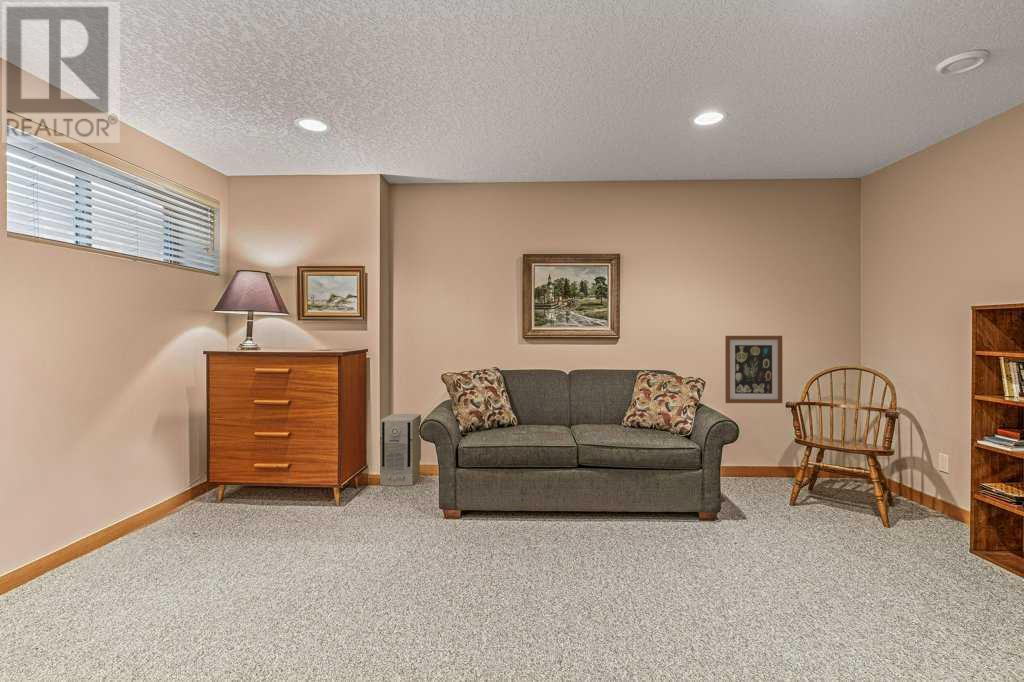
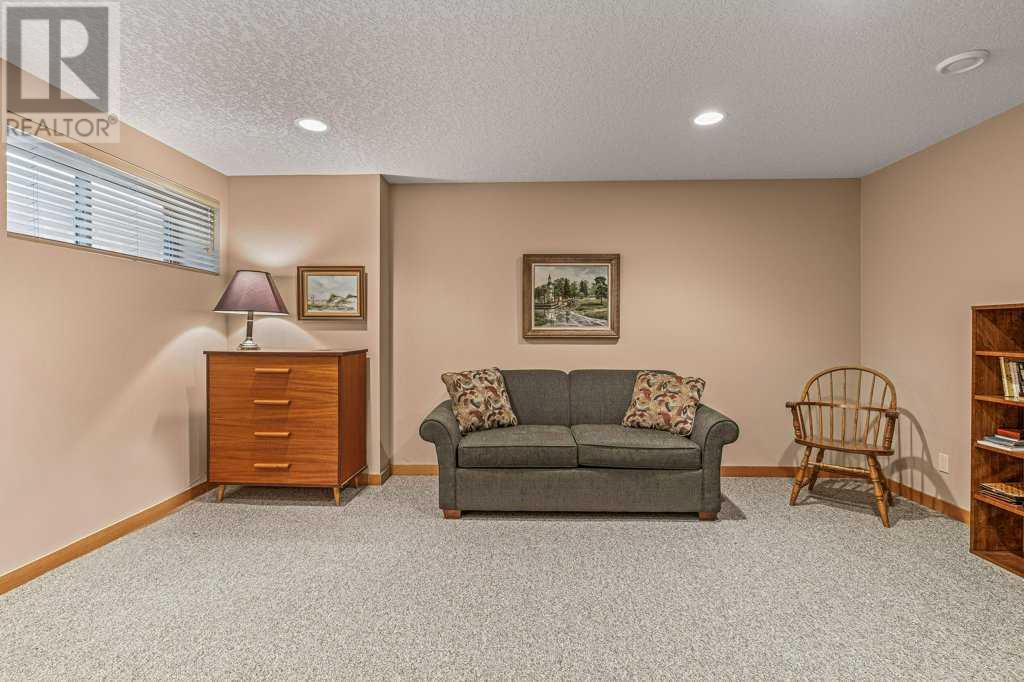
- air purifier (401, 448)
- wall art (753, 369)
